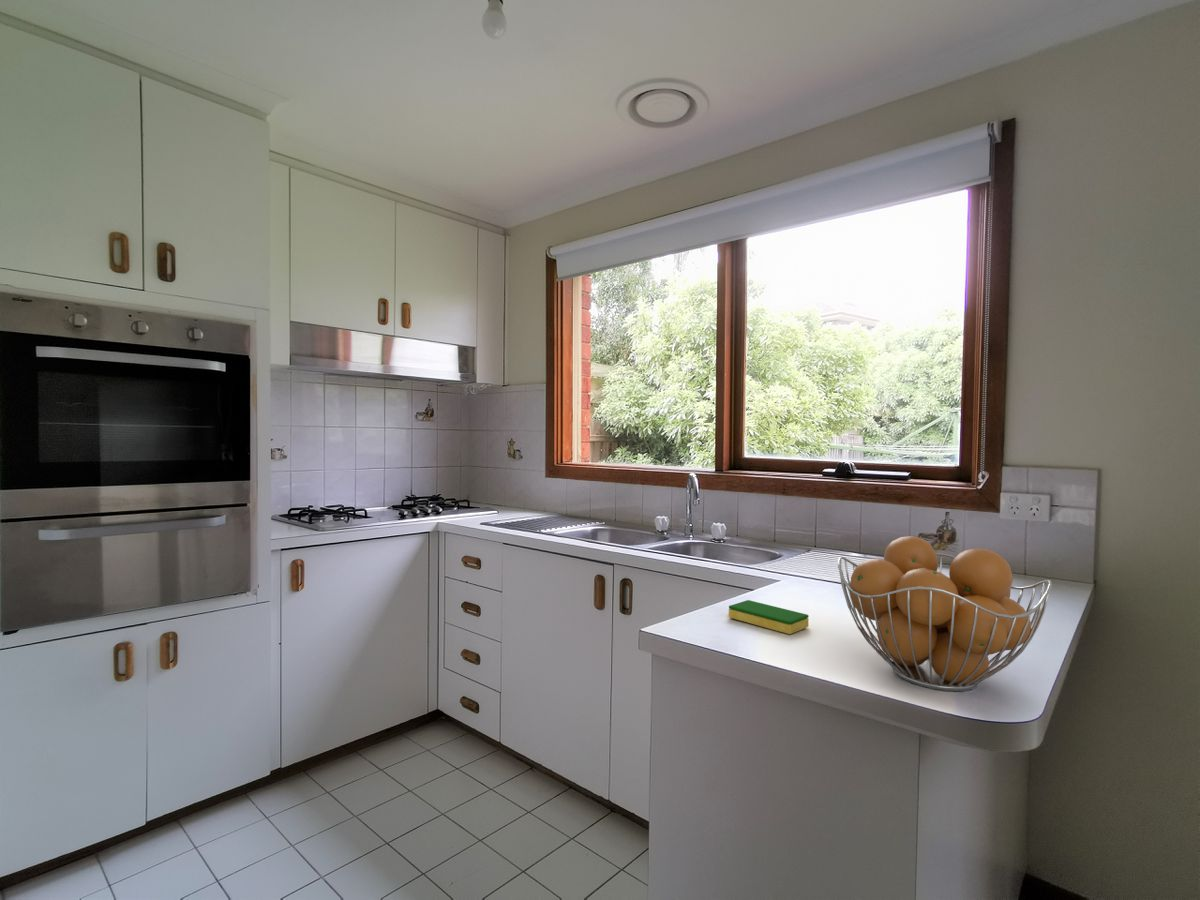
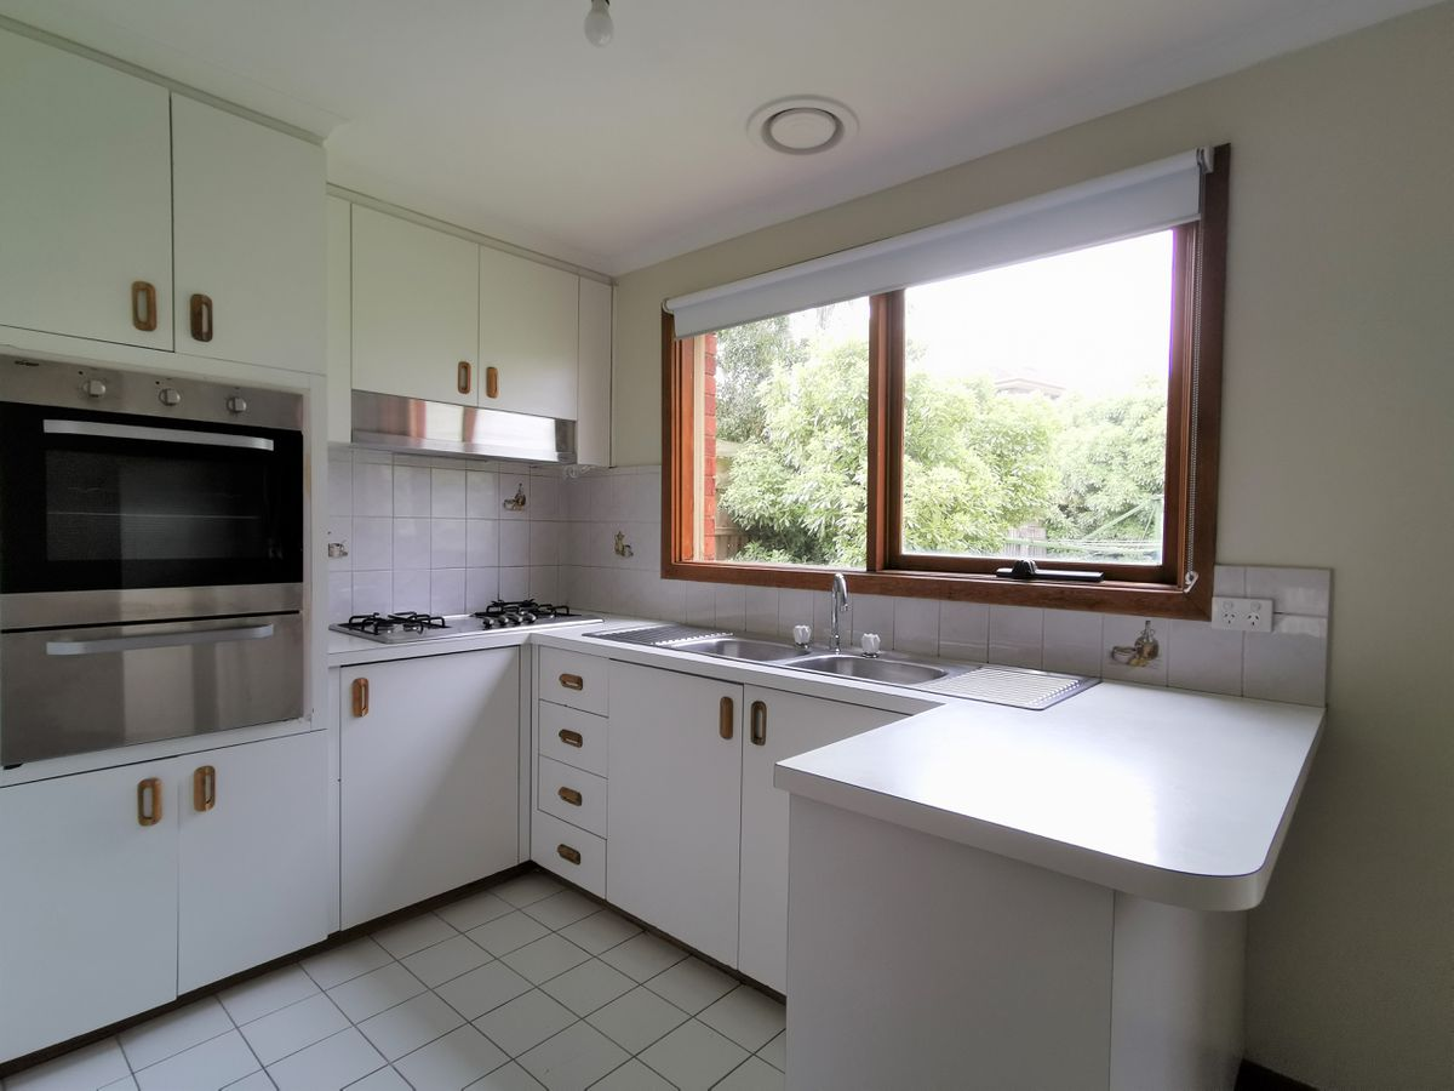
- fruit basket (935, 608)
- dish sponge (767, 616)
